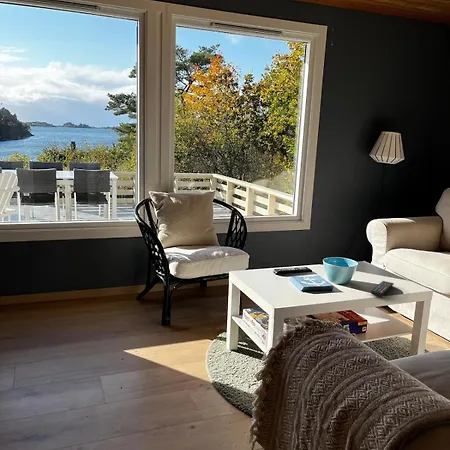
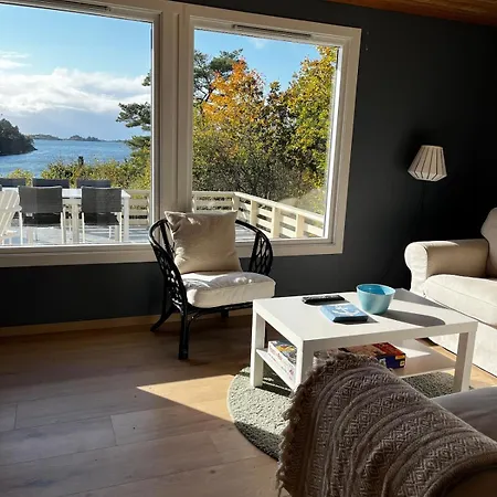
- remote control (382, 288)
